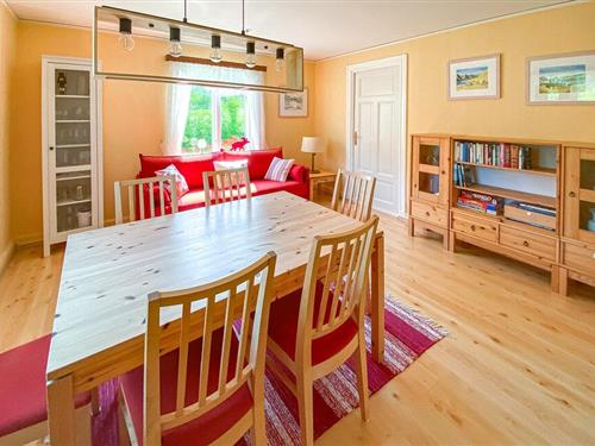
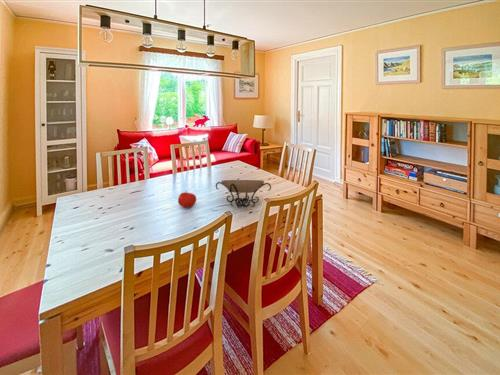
+ decorative bowl (242, 192)
+ fruit (187, 199)
